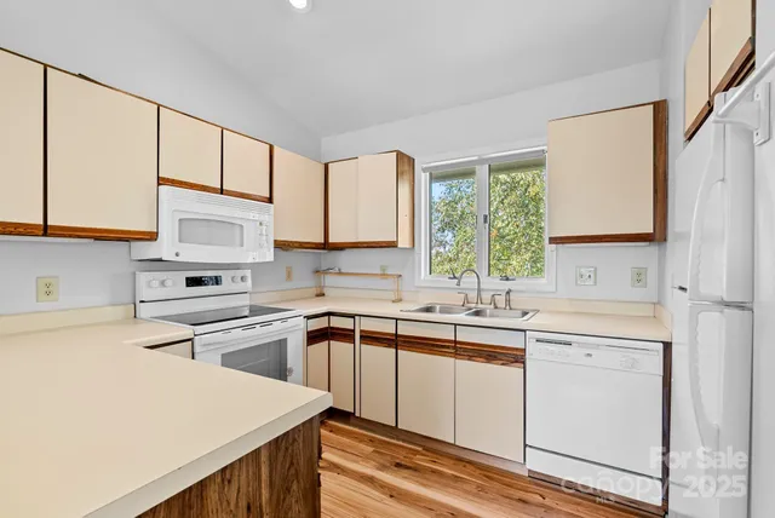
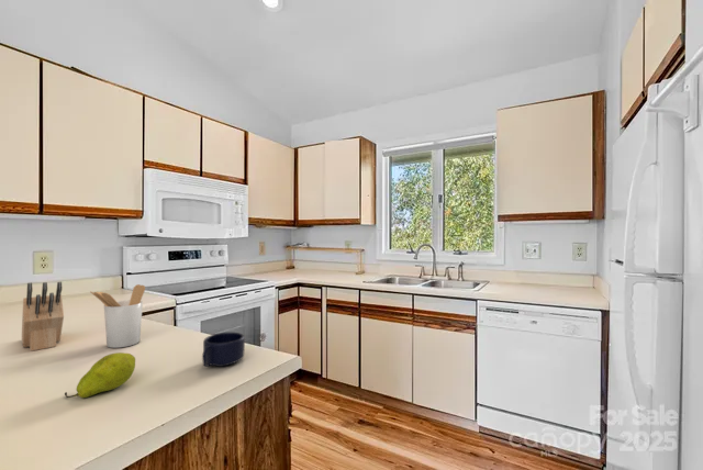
+ mug (221, 351)
+ fruit (102, 372)
+ utensil holder (116, 315)
+ knife block (42, 311)
